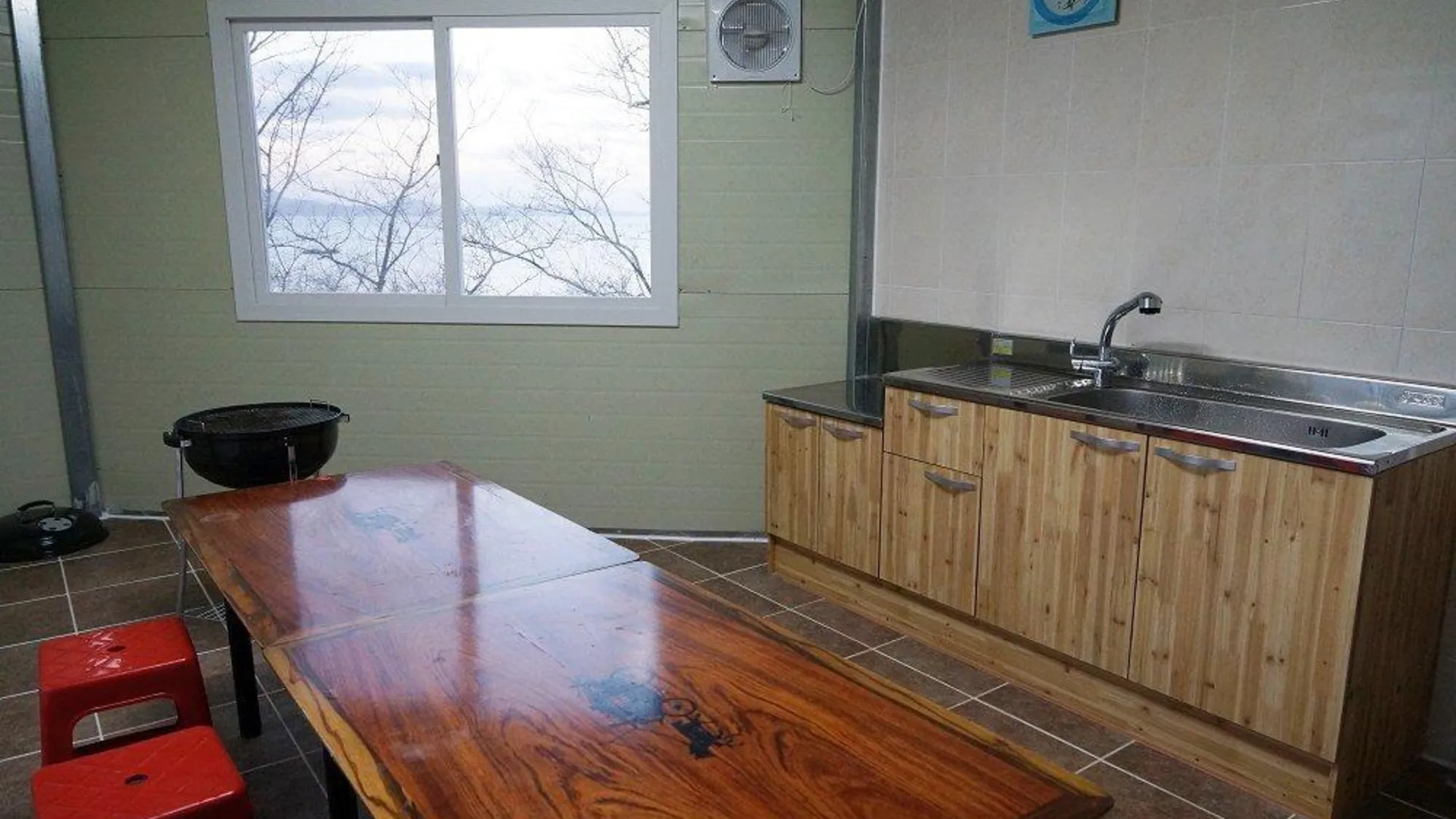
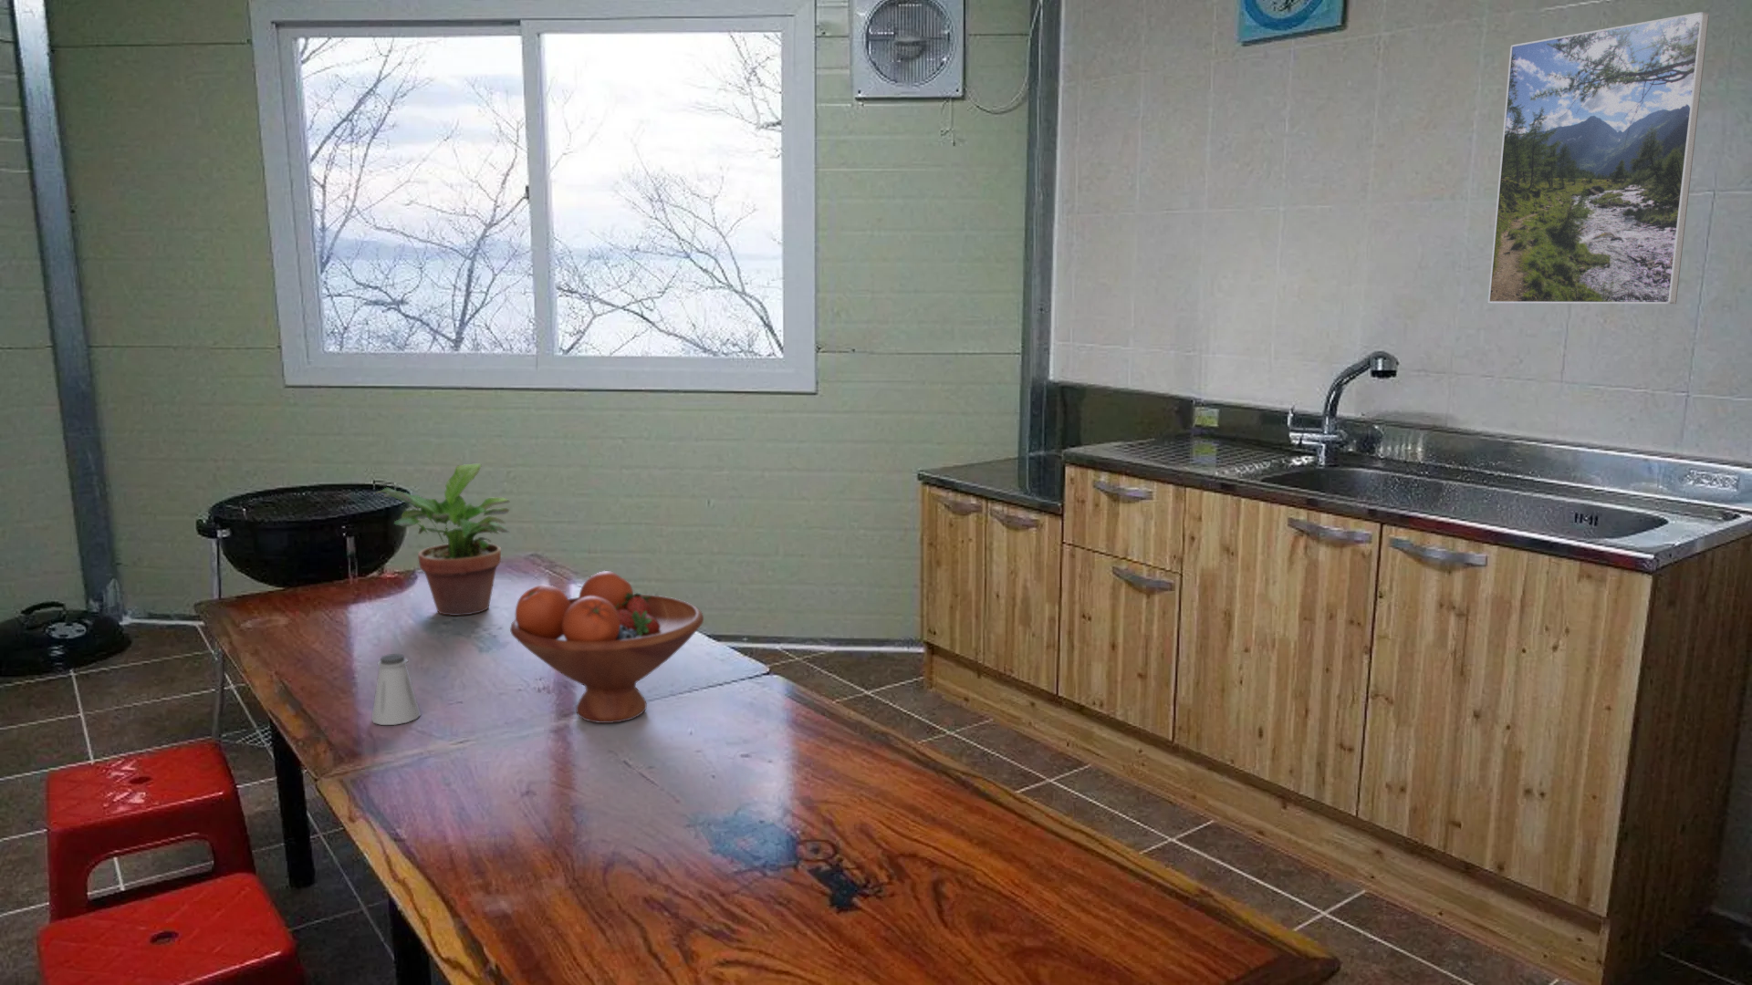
+ potted plant (452, 542)
+ saltshaker (395, 687)
+ fruit bowl (609, 647)
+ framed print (1590, 168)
